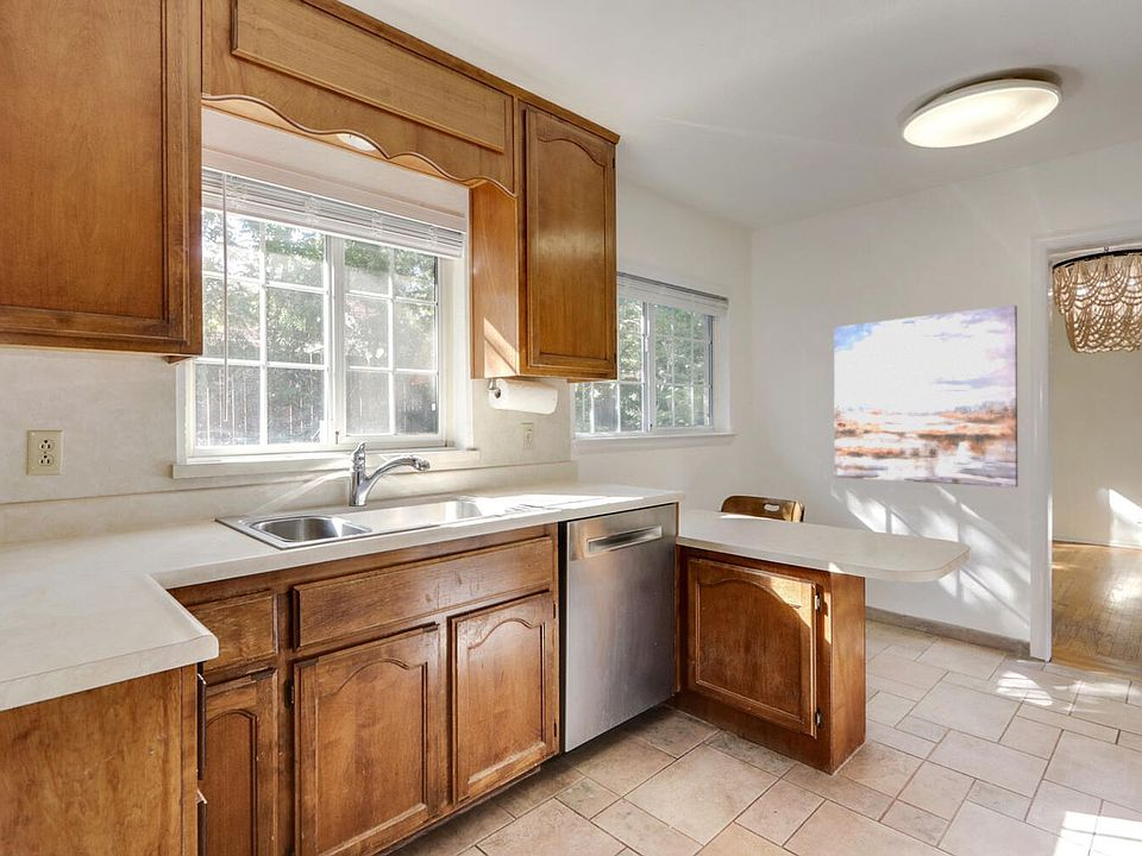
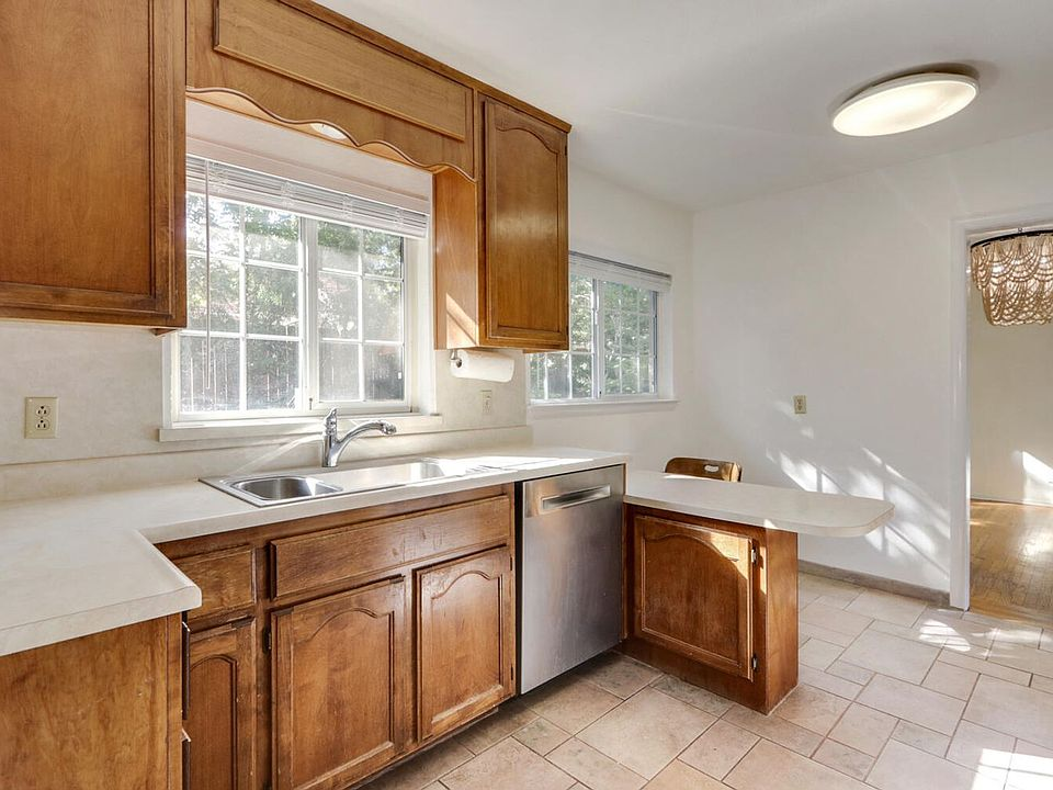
- wall art (917, 399)
